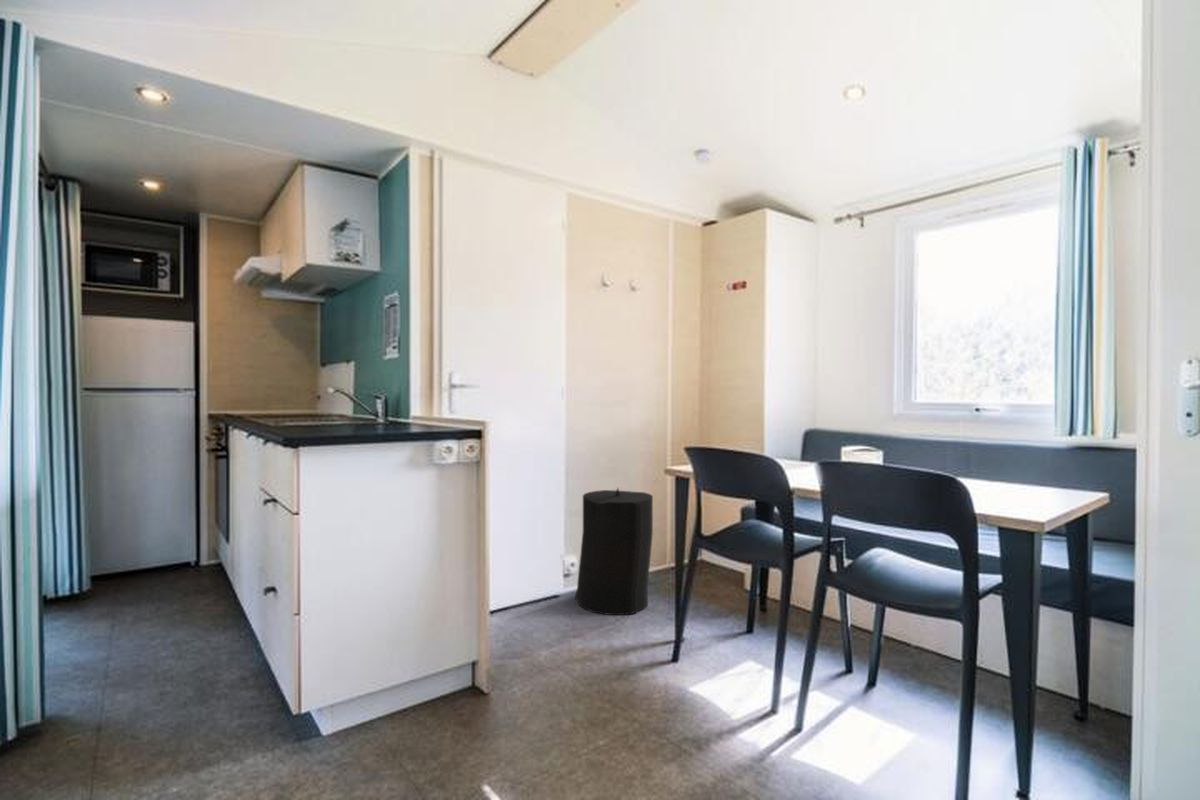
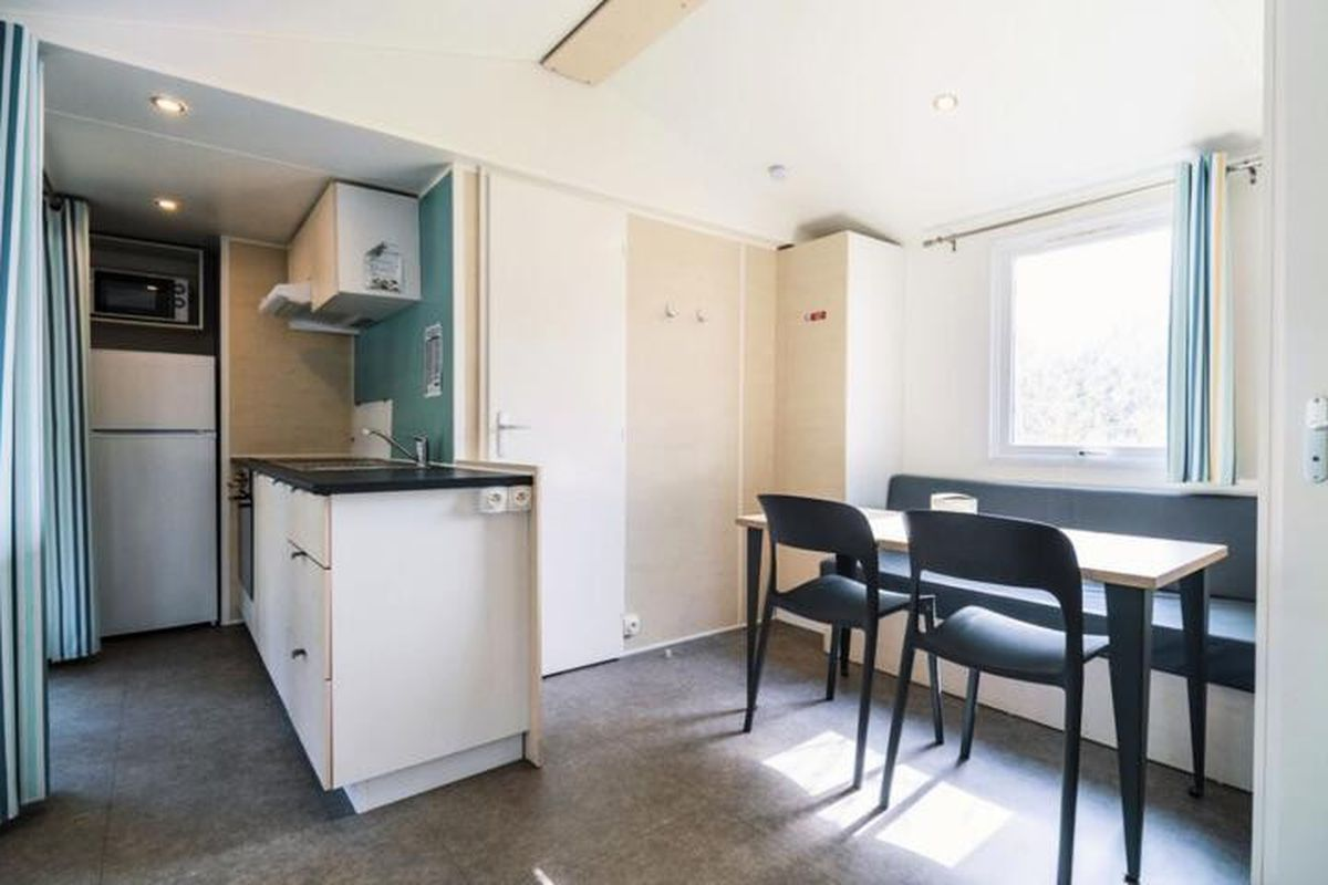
- trash can (615, 544)
